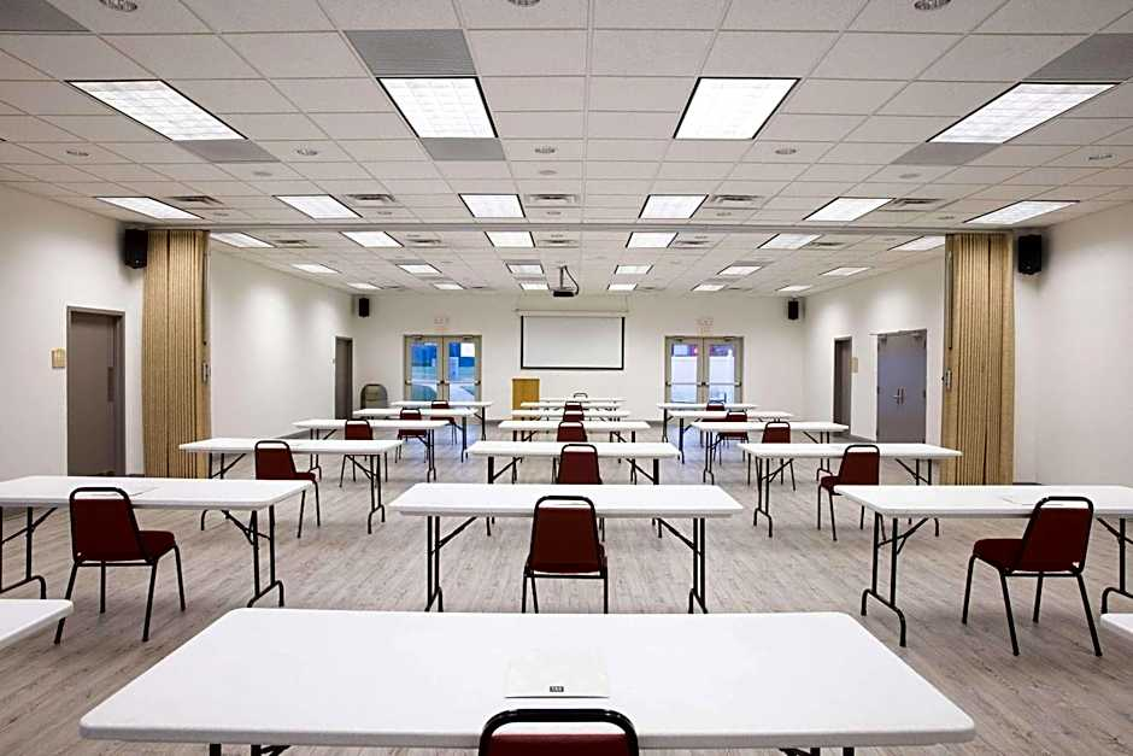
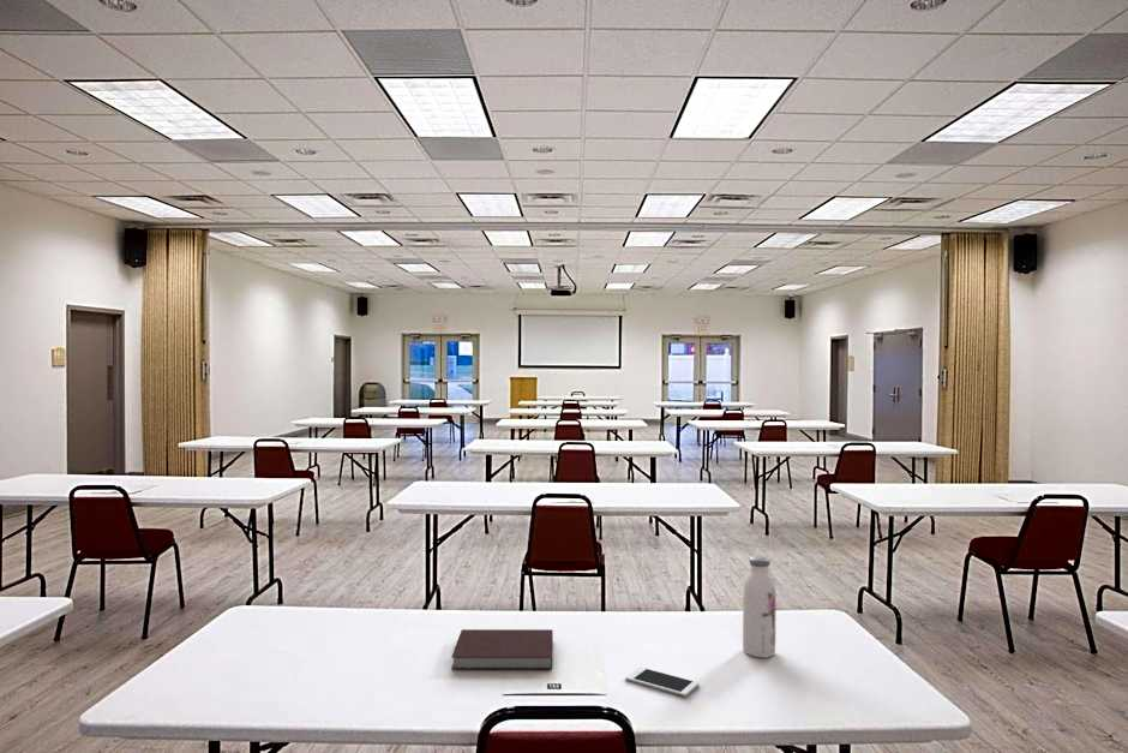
+ notebook (504, 647)
+ water bottle (758, 604)
+ cell phone (661, 680)
